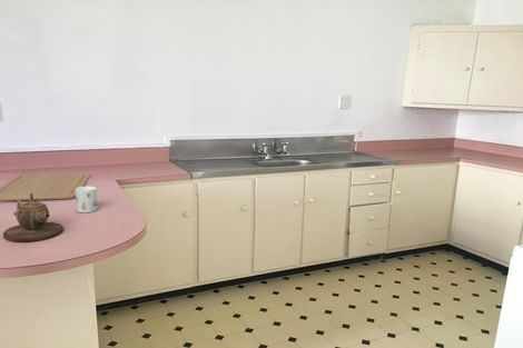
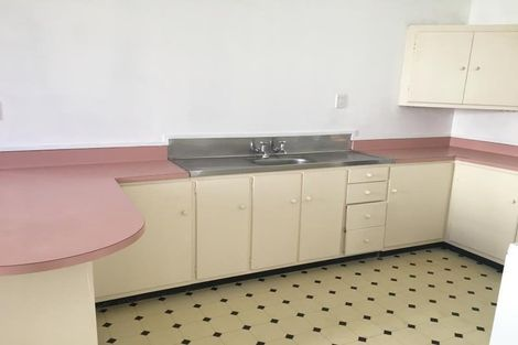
- teapot (32, 212)
- mug (88, 198)
- chopping board (45, 185)
